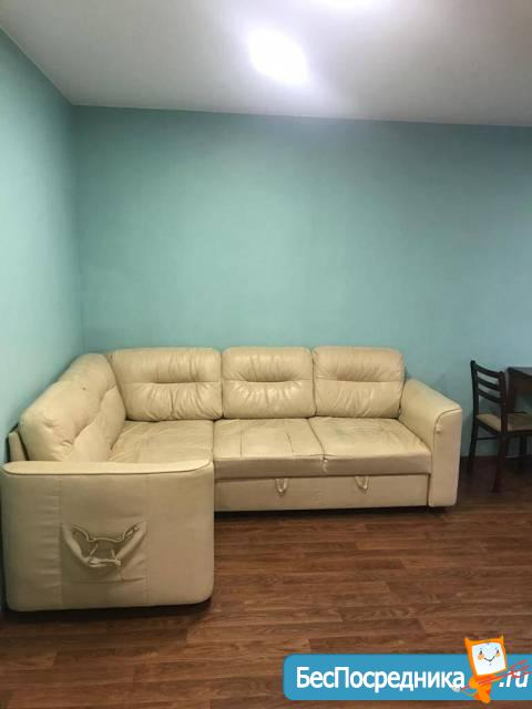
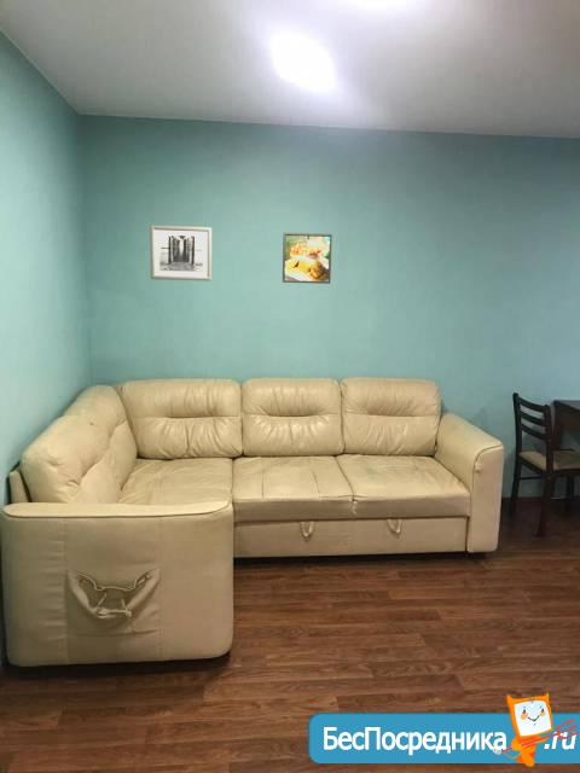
+ wall art (181, 252)
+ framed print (307, 257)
